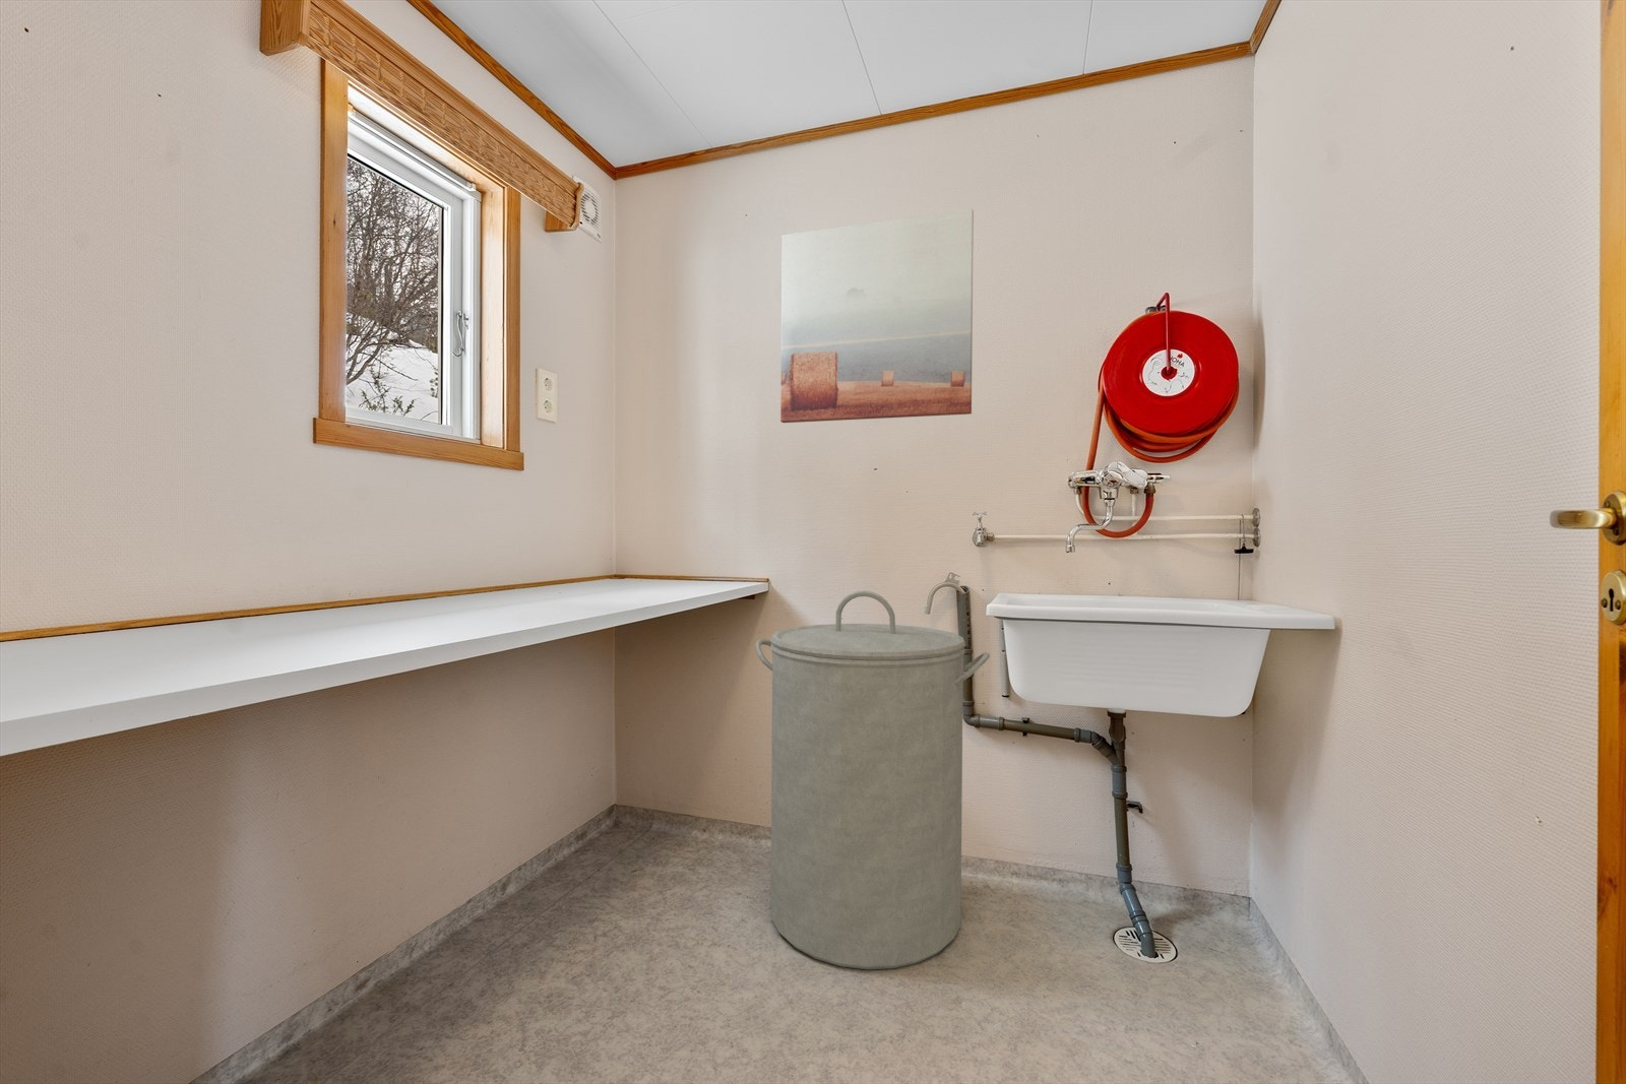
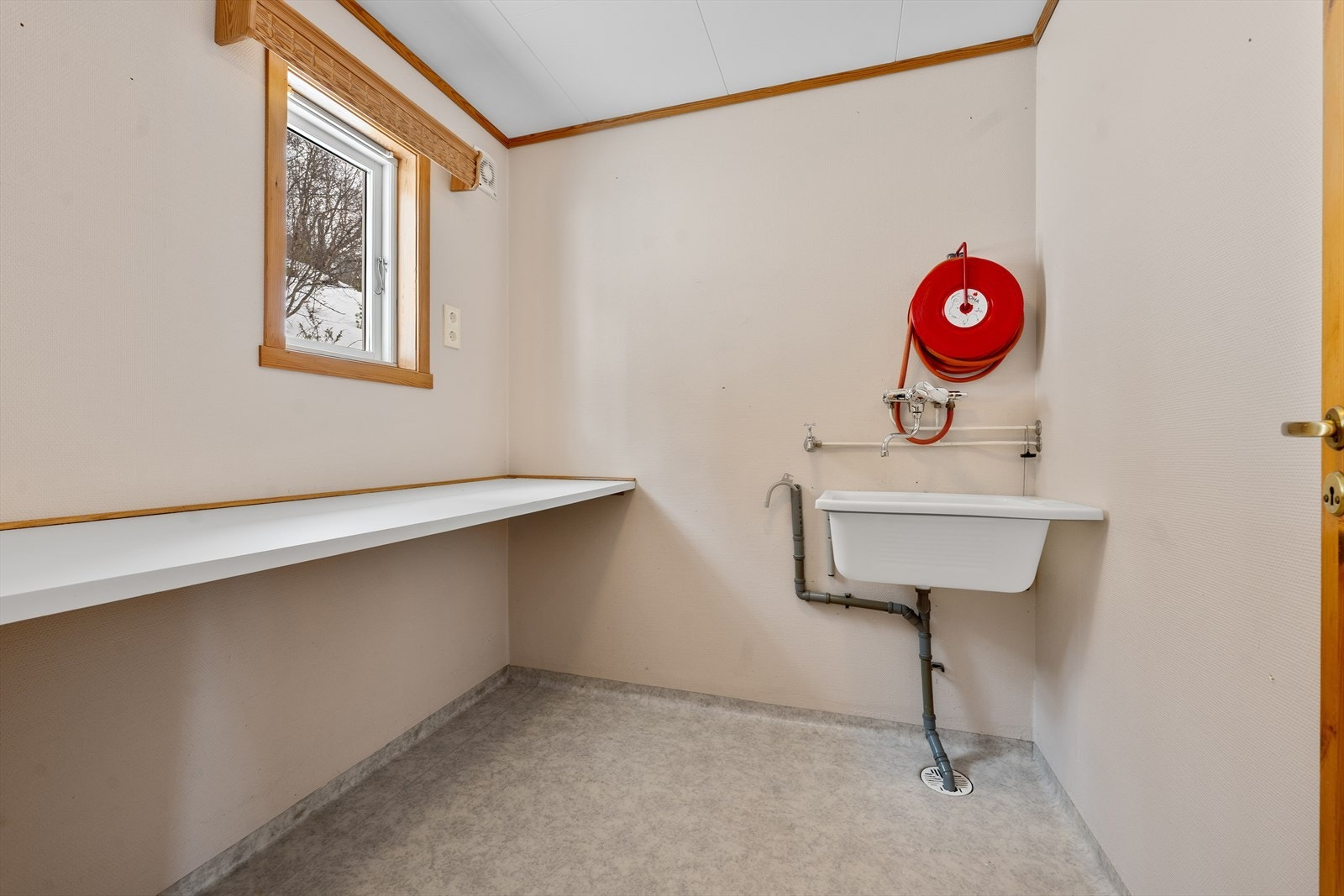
- wall art (873, 321)
- laundry hamper (866, 751)
